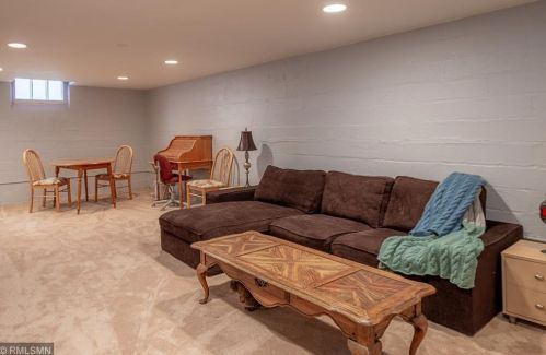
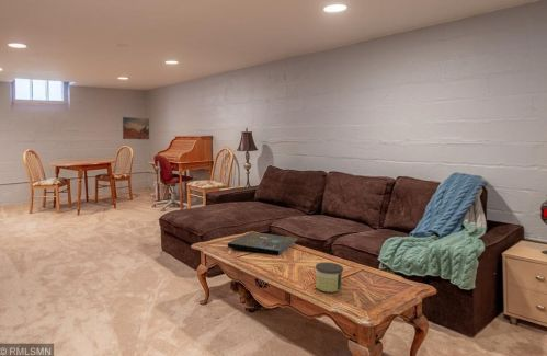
+ board game (263, 240)
+ wall art (136, 128)
+ candle (329, 277)
